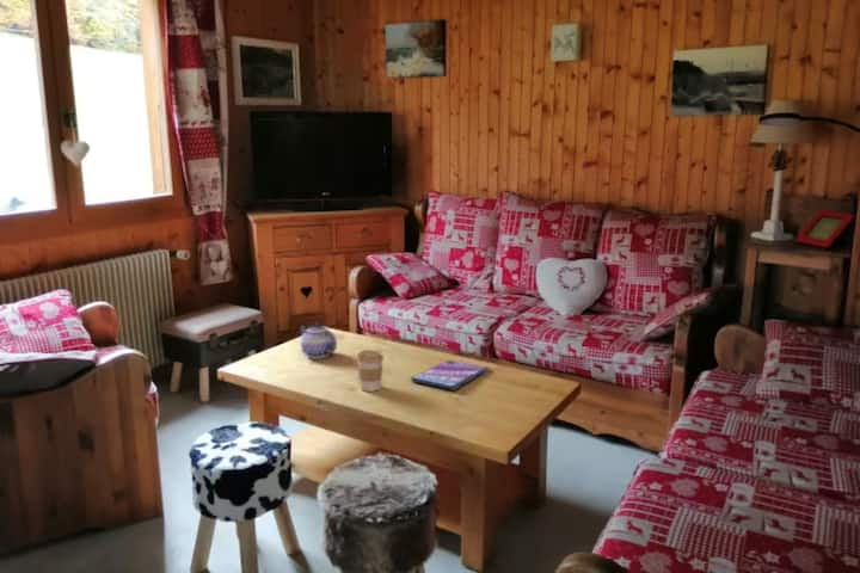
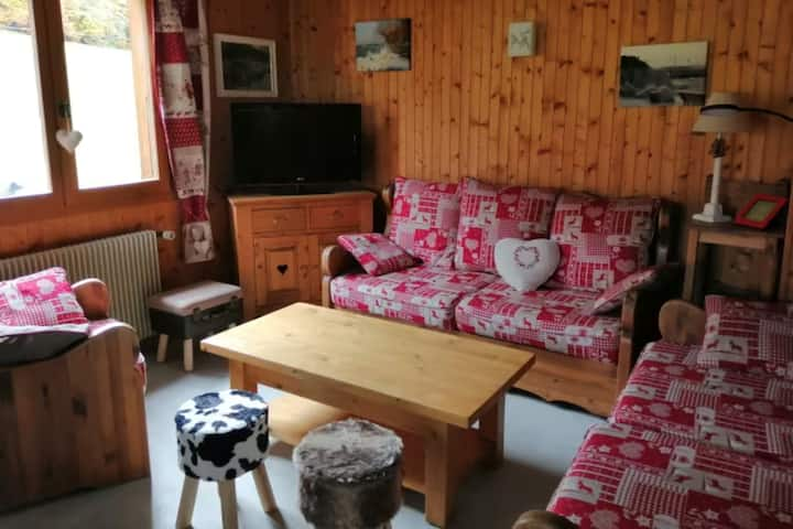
- teapot (317, 339)
- coffee cup (370, 369)
- video game case (450, 374)
